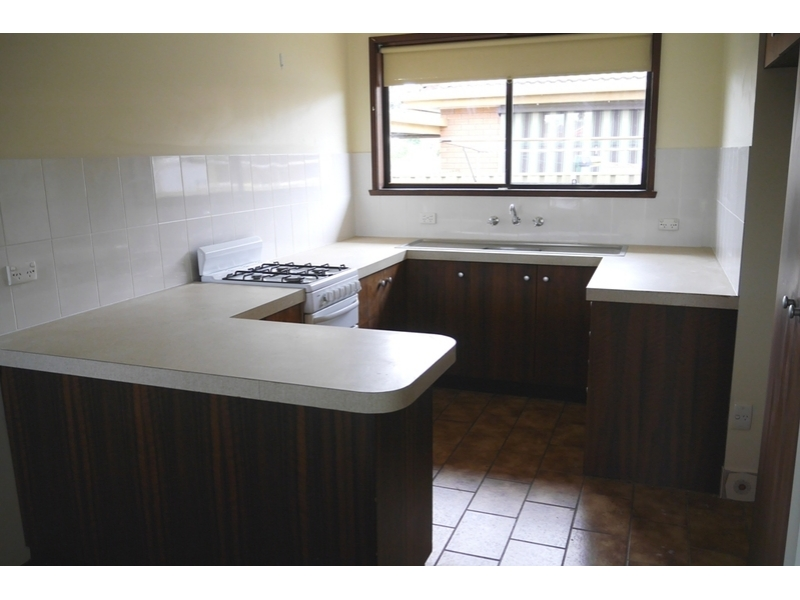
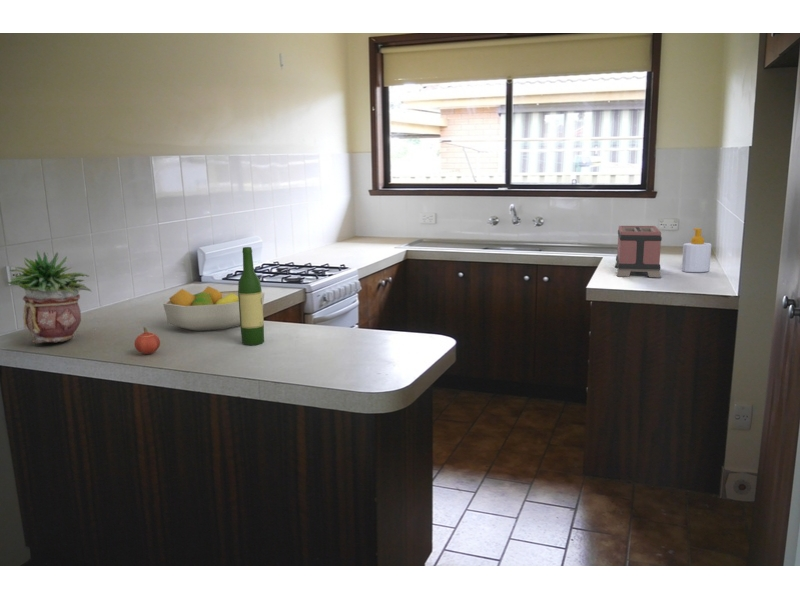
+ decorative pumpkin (147, 340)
+ fruit bowl (216, 305)
+ toaster (637, 249)
+ wine bottle (250, 295)
+ soap bottle (696, 250)
+ potted plant (52, 295)
